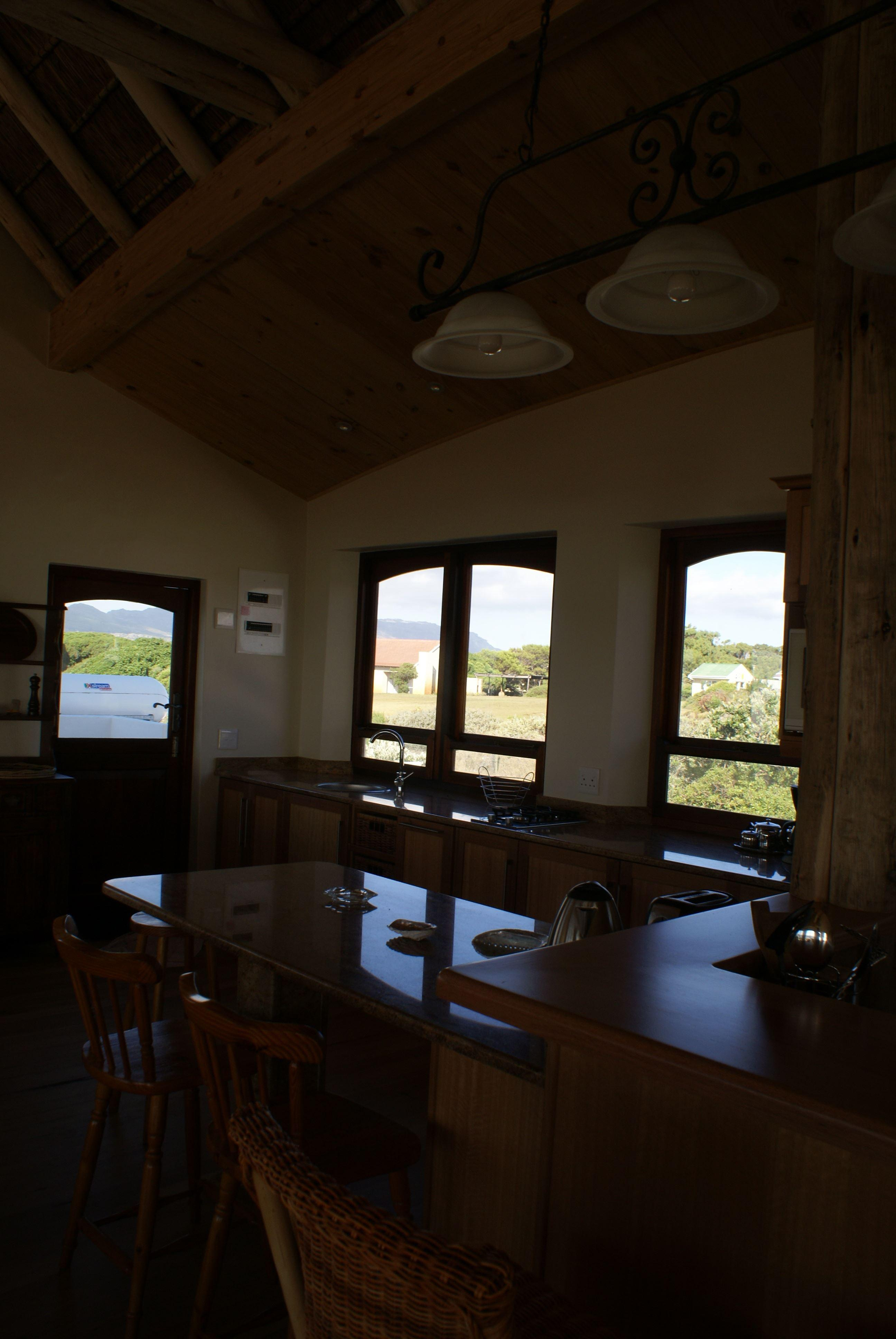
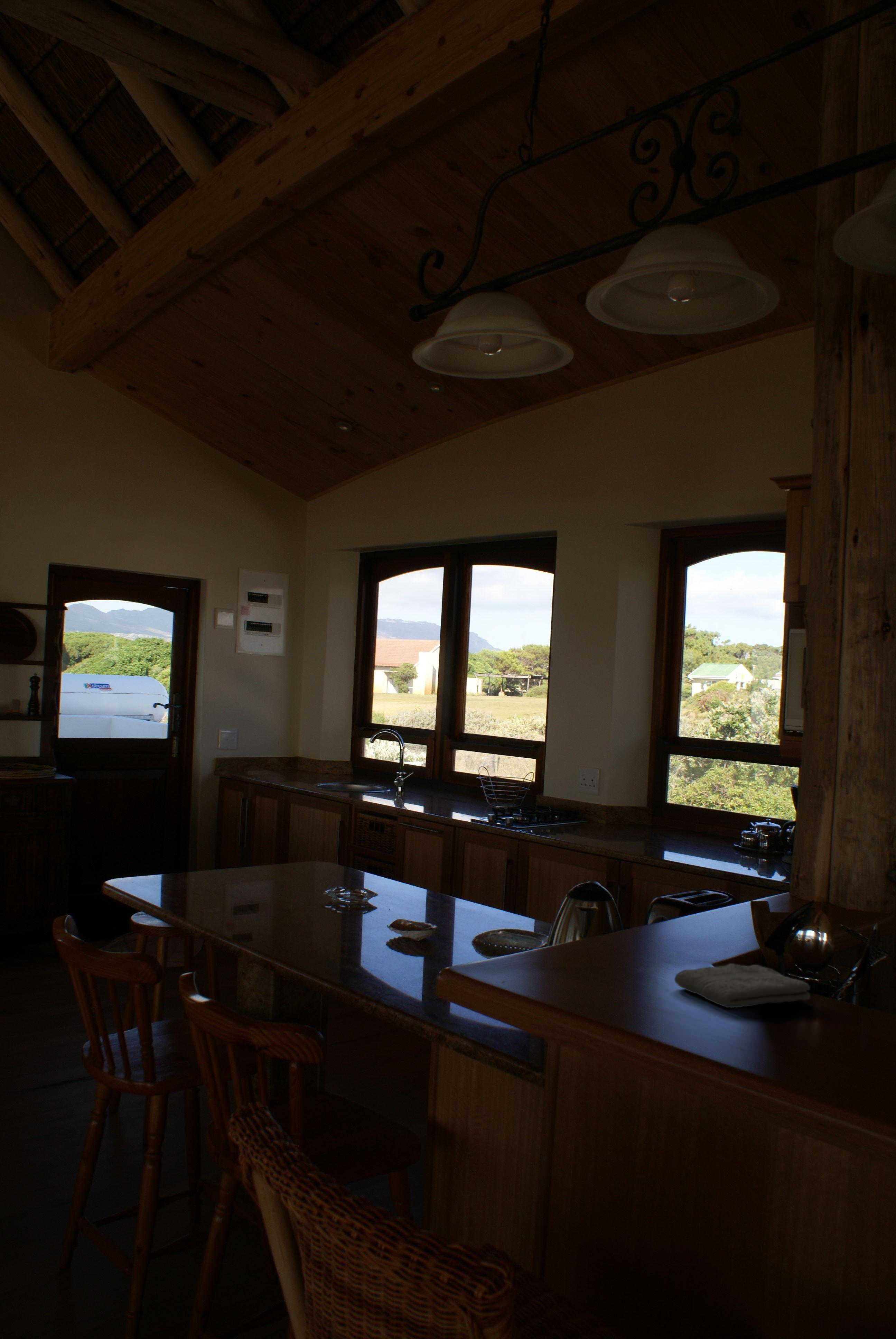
+ washcloth (744, 984)
